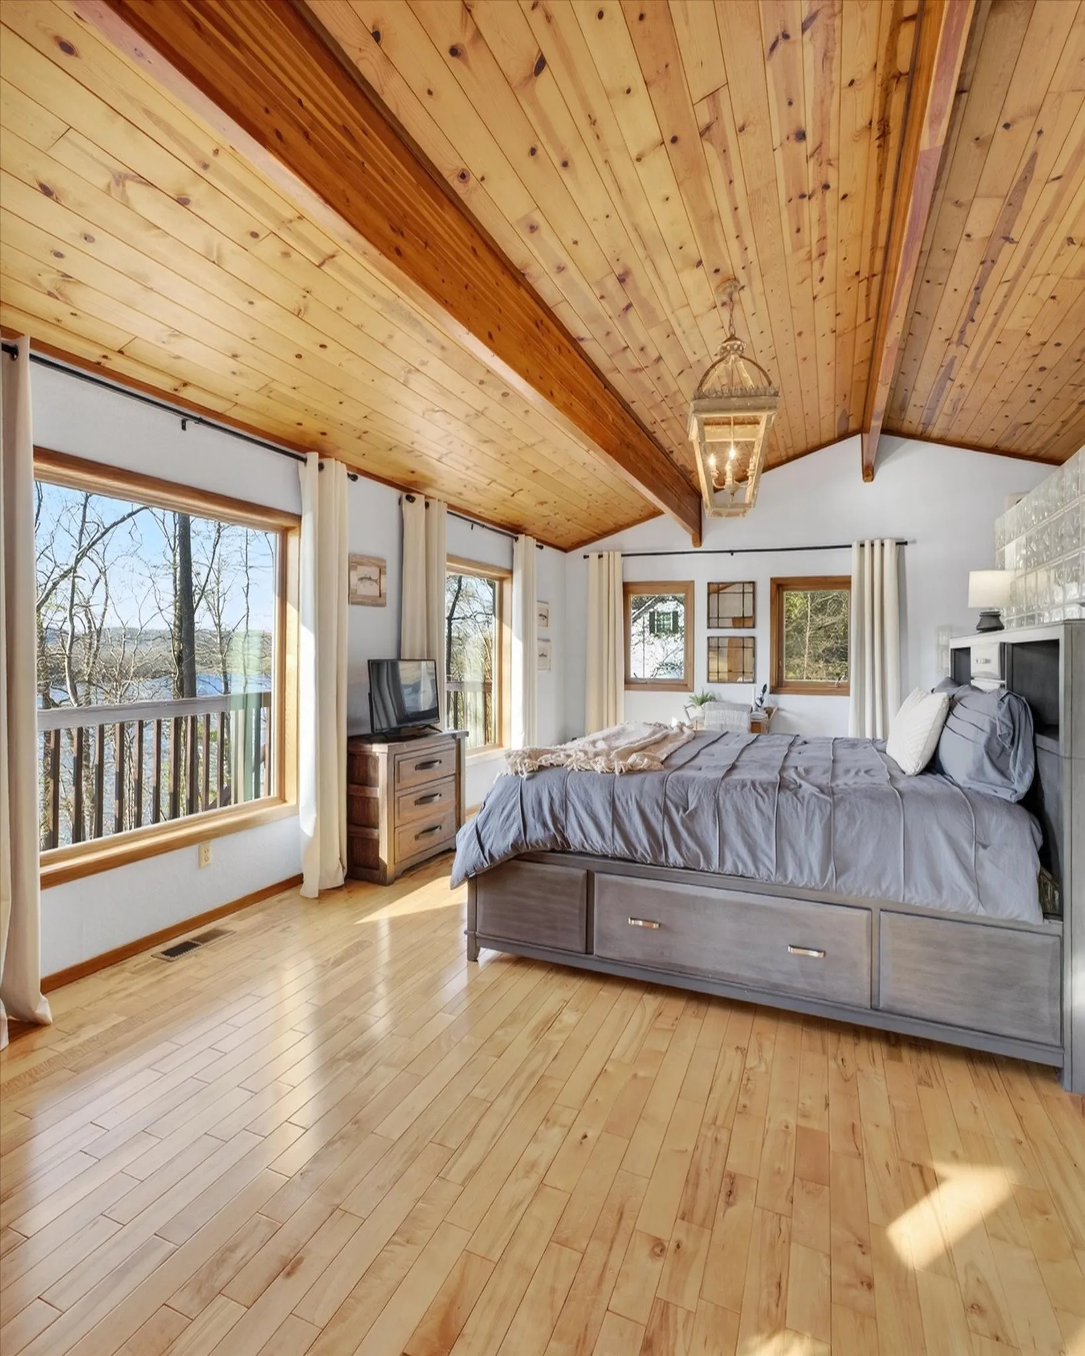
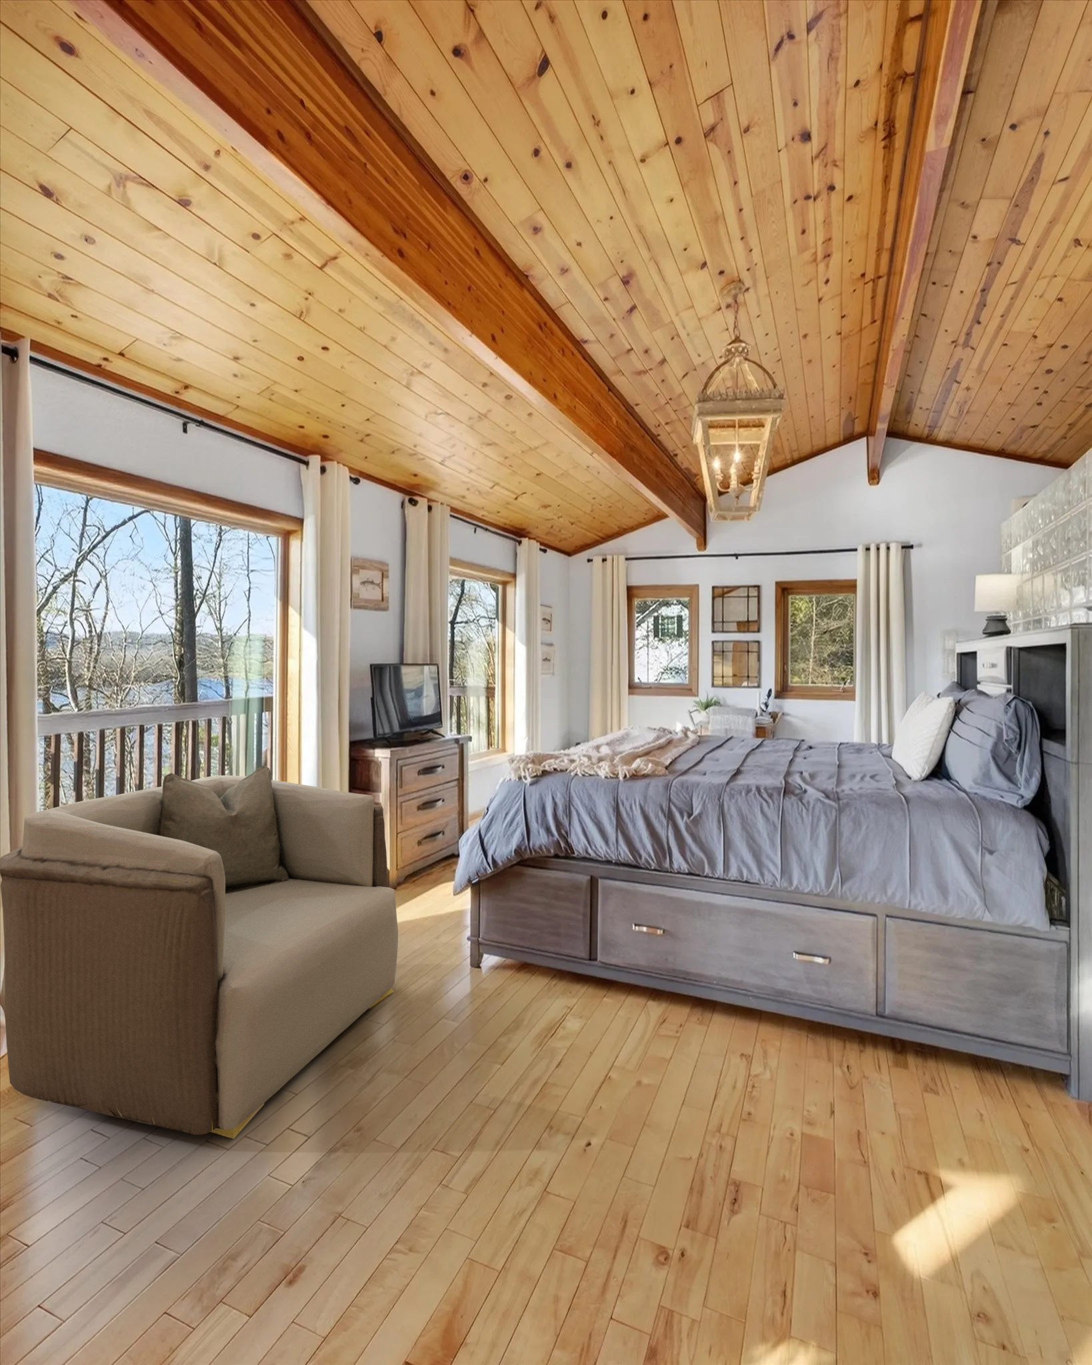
+ armchair (223, 906)
